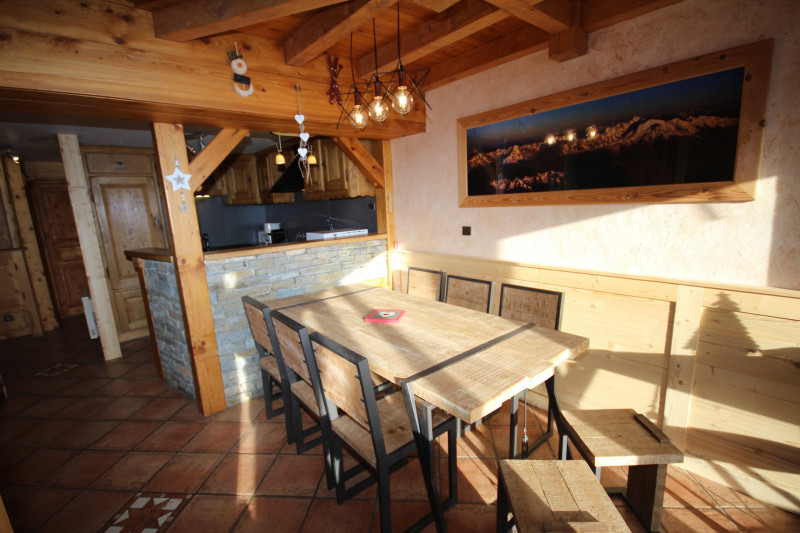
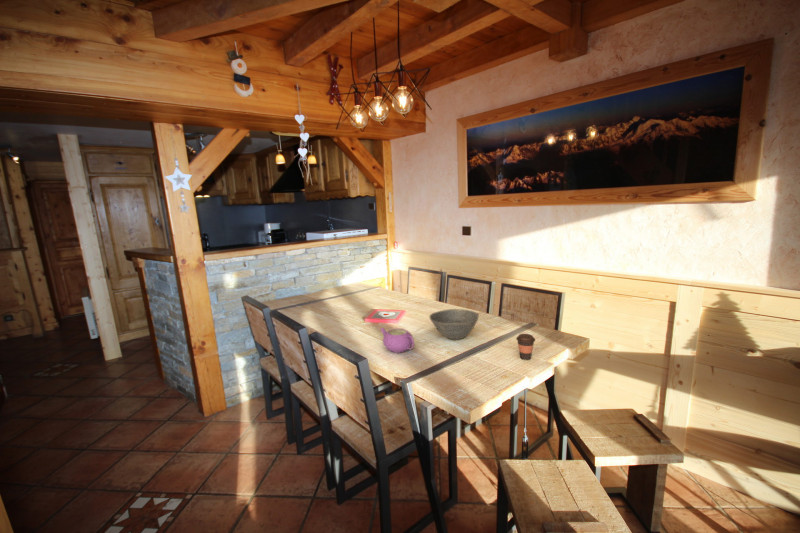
+ bowl (454, 326)
+ teapot (397, 340)
+ coffee cup (525, 347)
